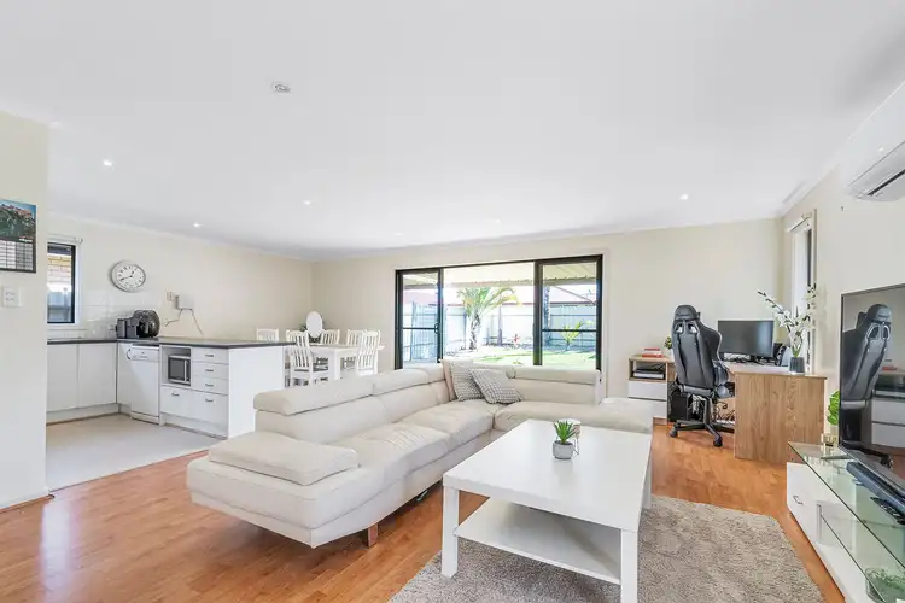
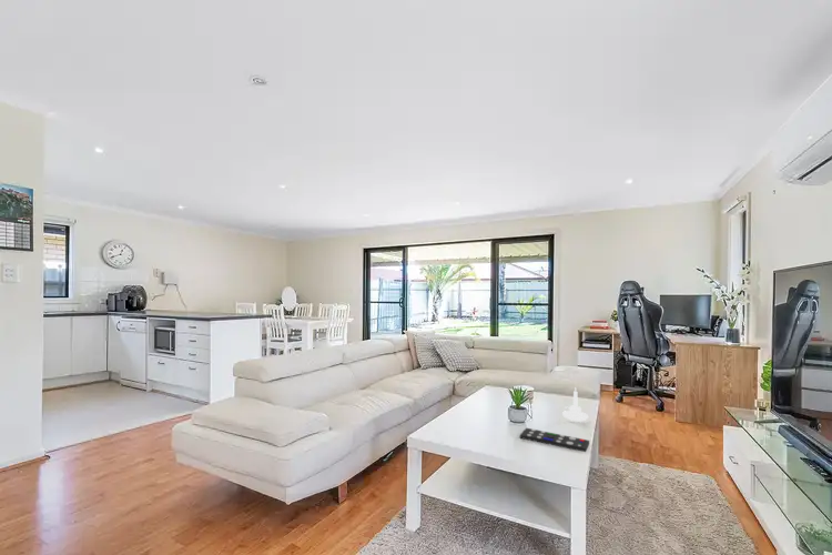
+ candle holder (575, 402)
+ remote control (554, 438)
